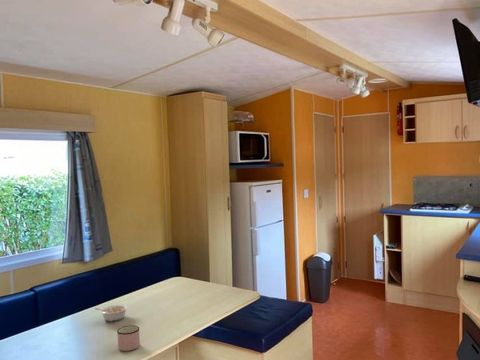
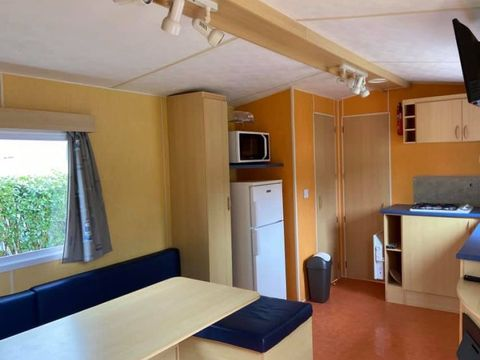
- legume (113, 312)
- mug (127, 337)
